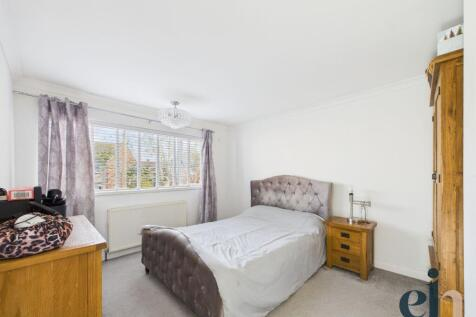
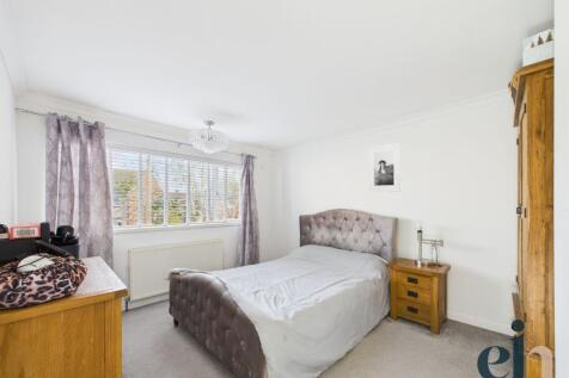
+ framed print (384, 168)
